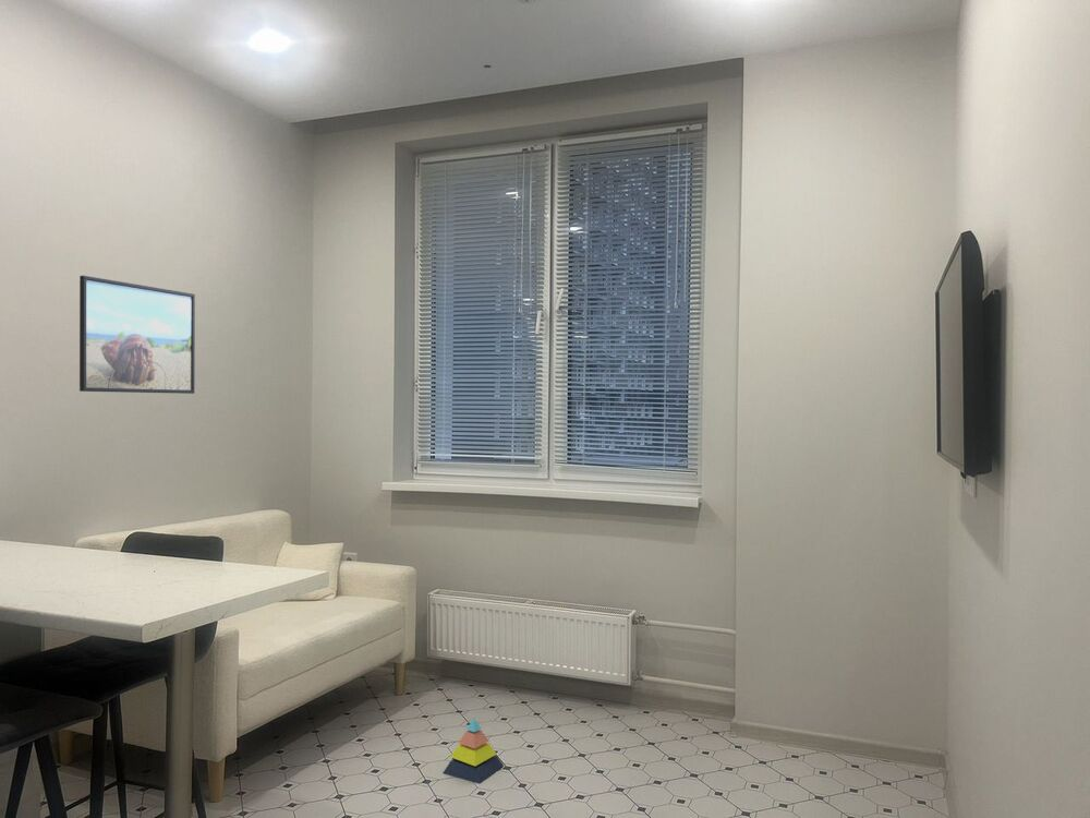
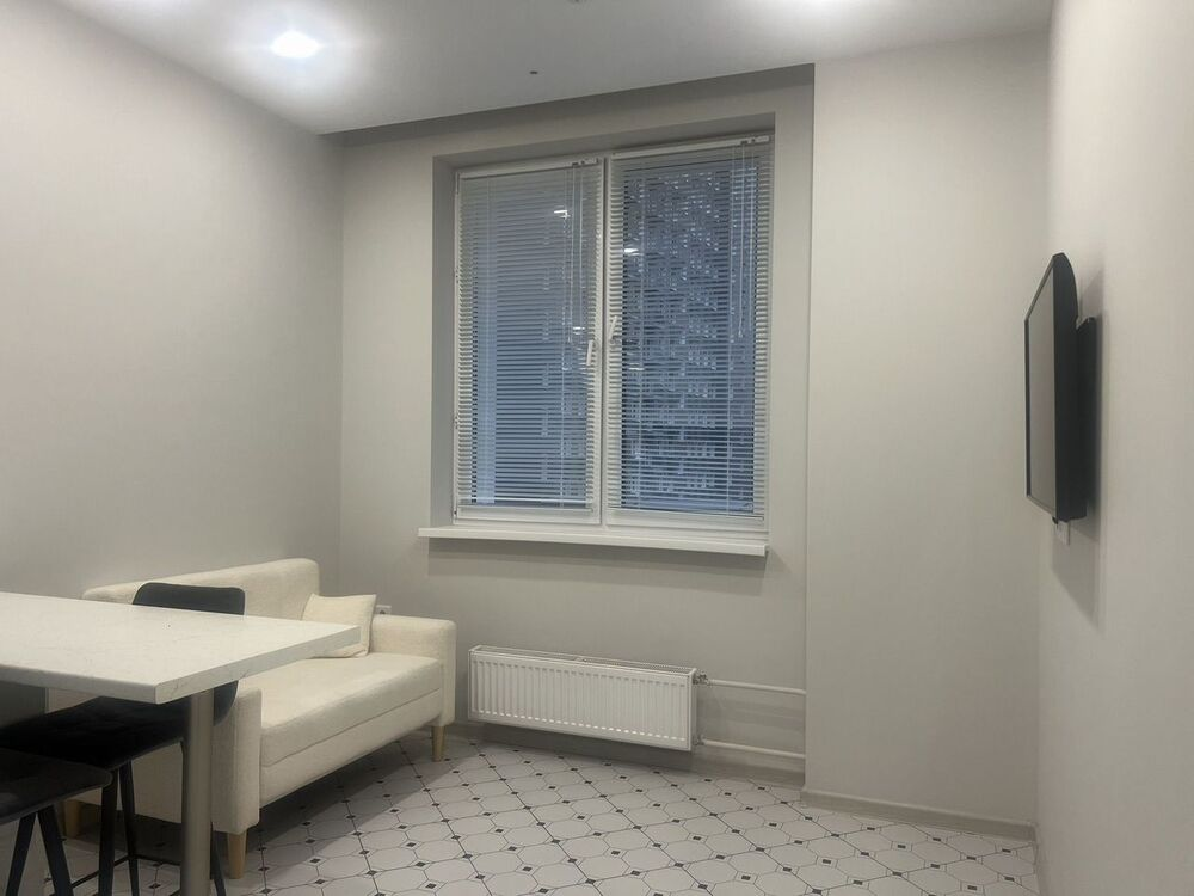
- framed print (141, 338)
- stacking toy (473, 743)
